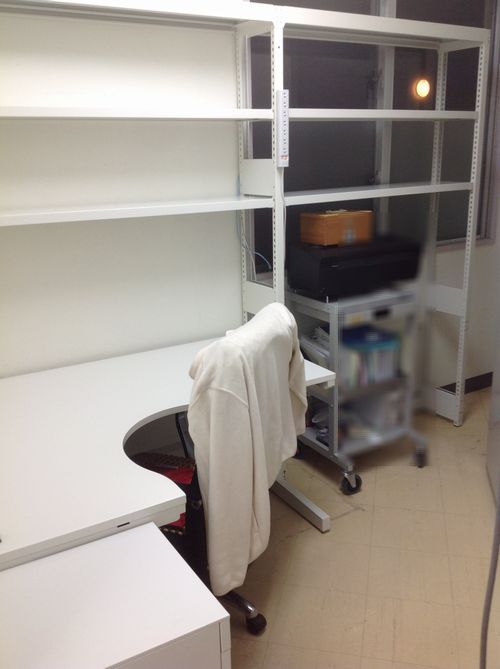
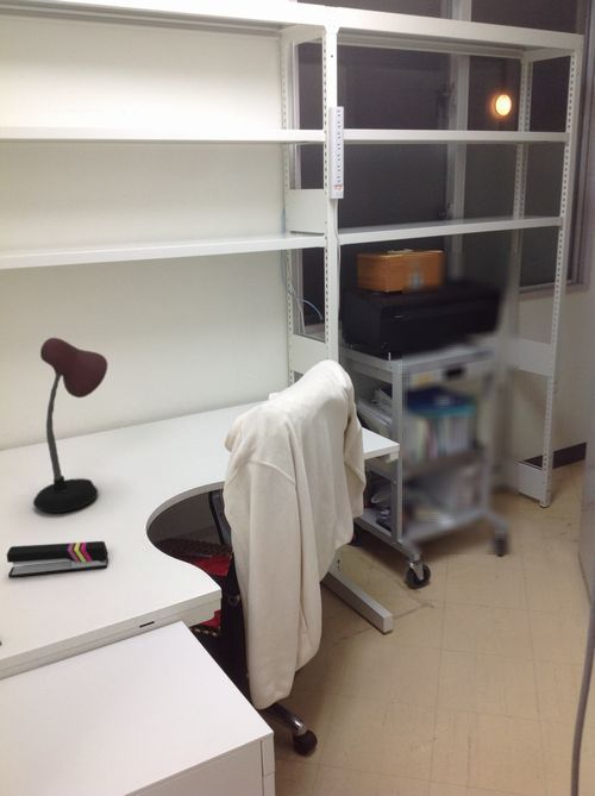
+ stapler (58, 557)
+ desk lamp (51, 420)
